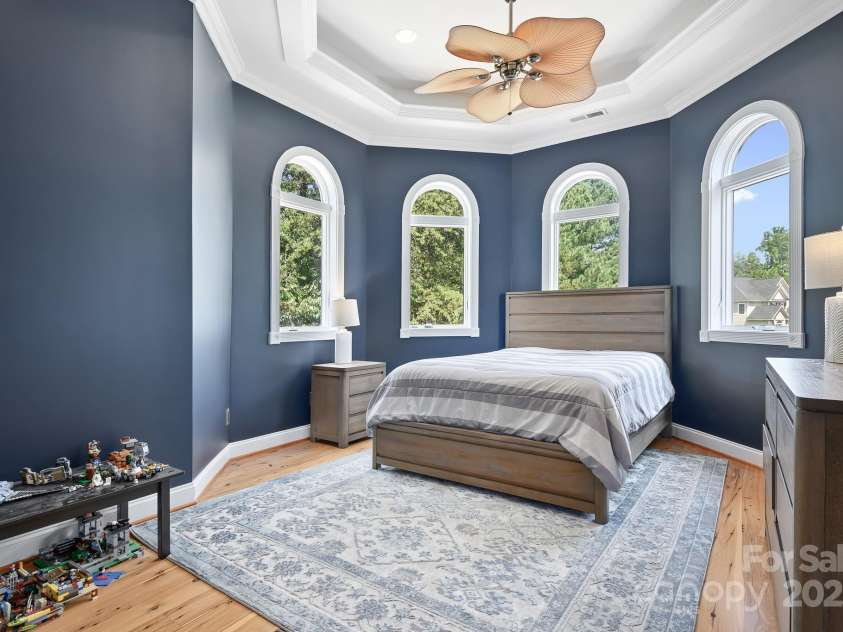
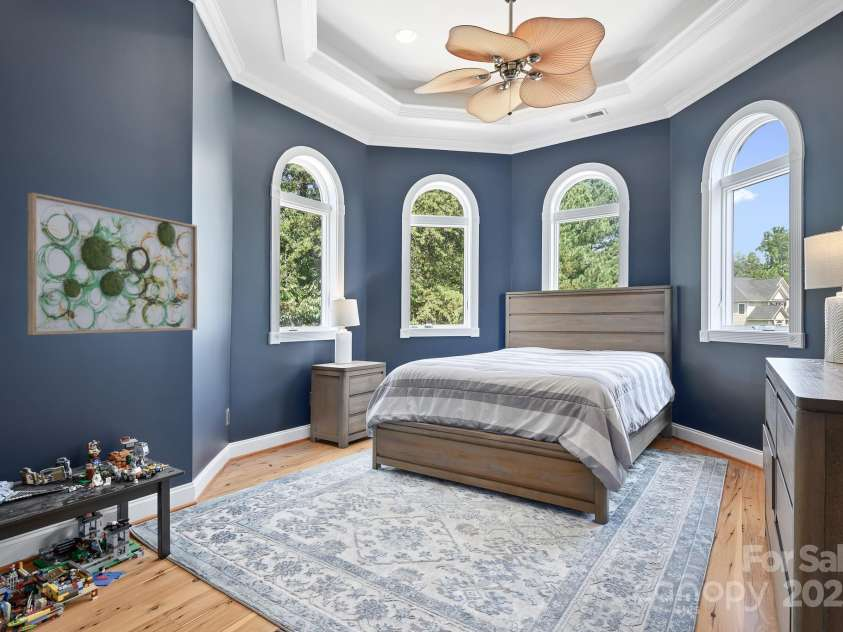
+ wall art (126, 271)
